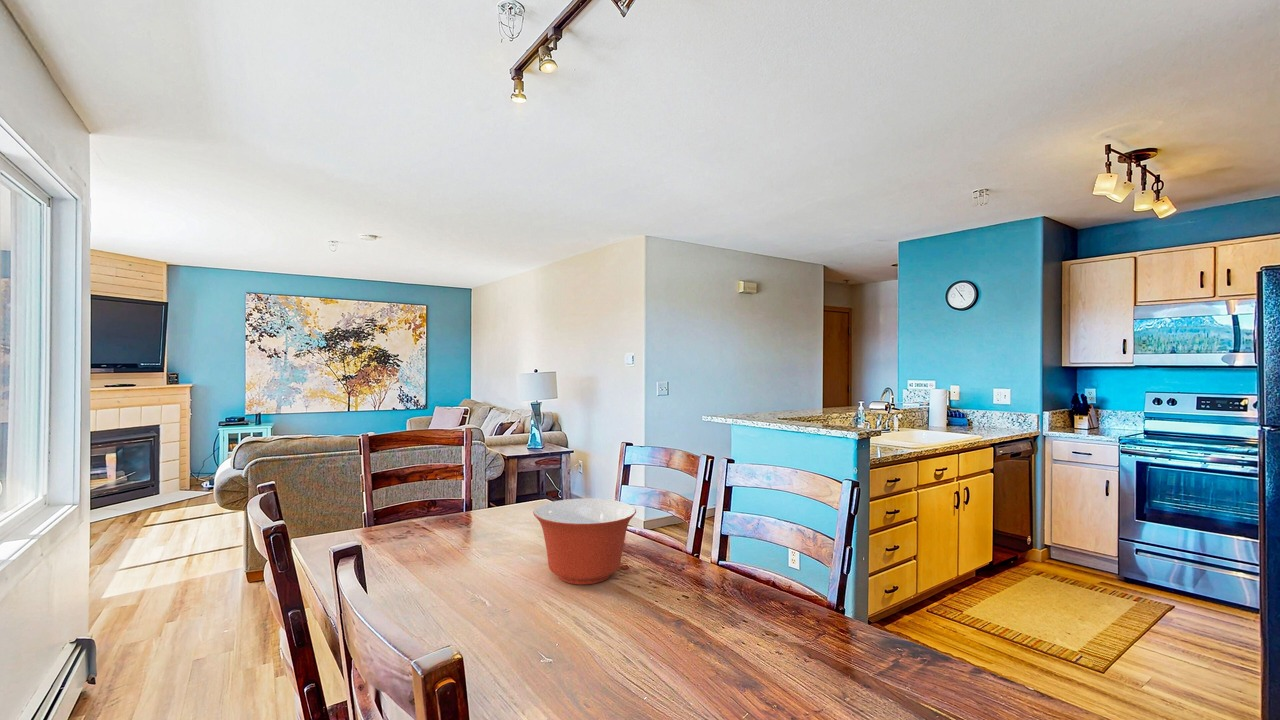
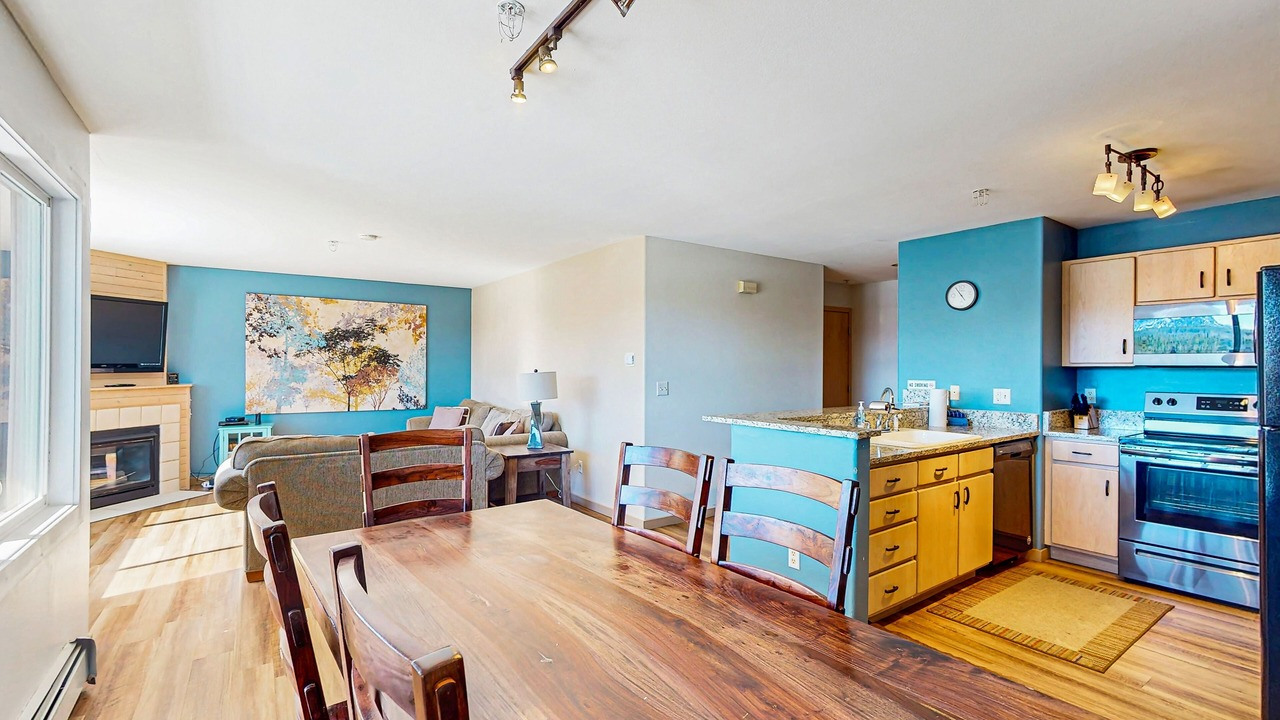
- mixing bowl (584, 542)
